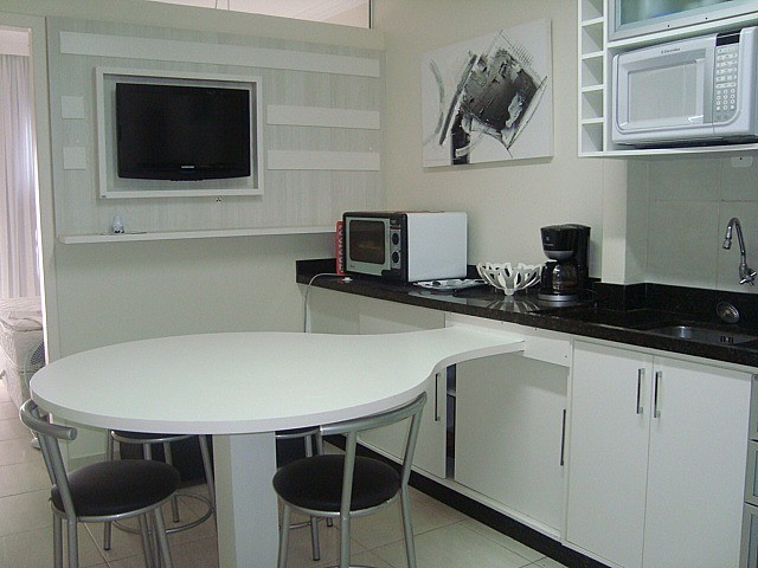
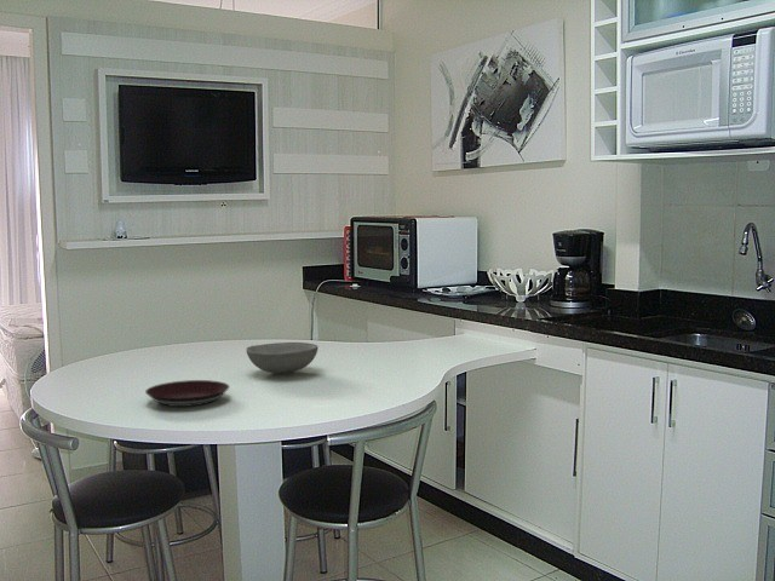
+ plate (188, 393)
+ bowl (282, 359)
